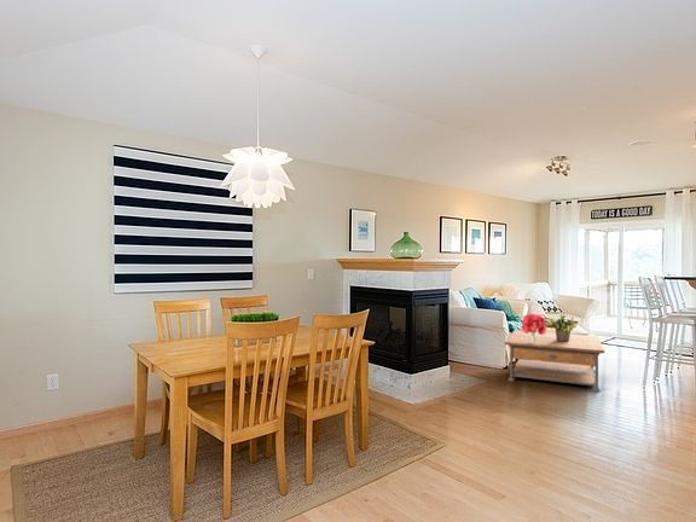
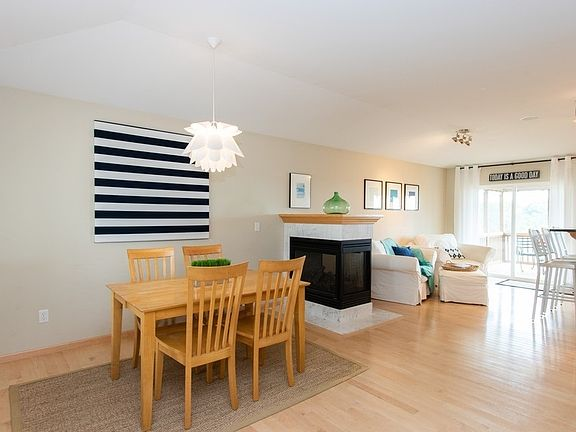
- coffee table (552, 356)
- bouquet (533, 327)
- potted plant (559, 326)
